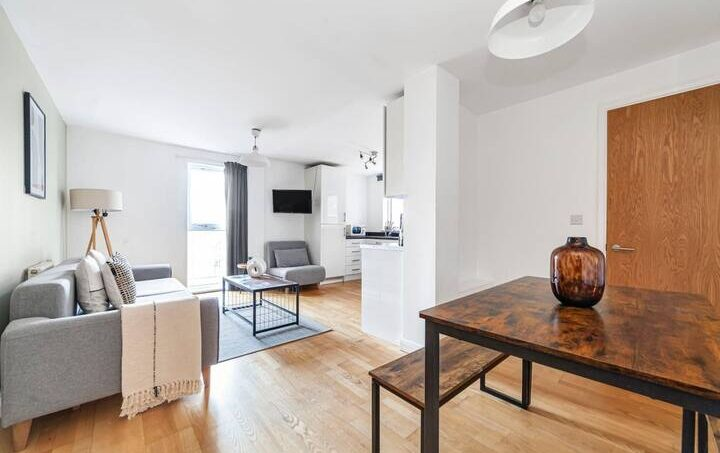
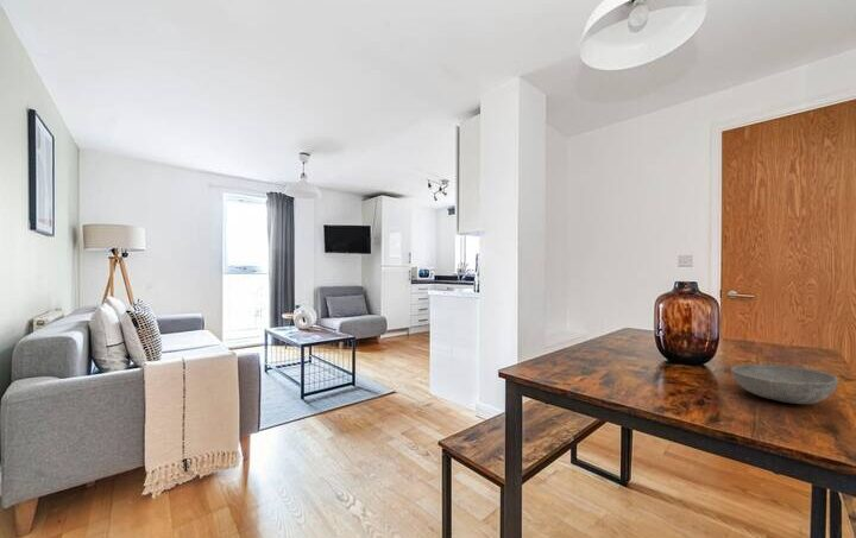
+ soup bowl (780, 384)
